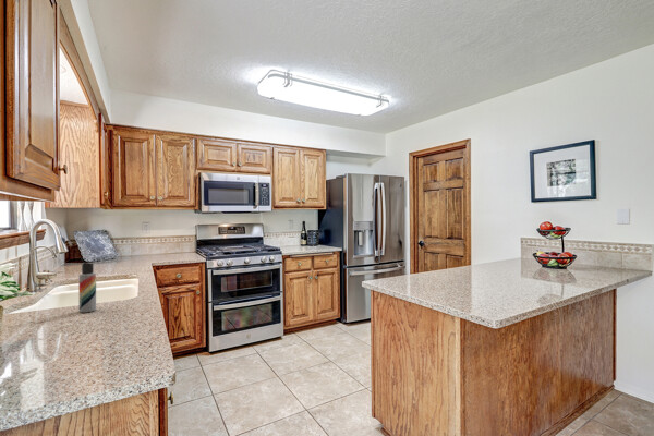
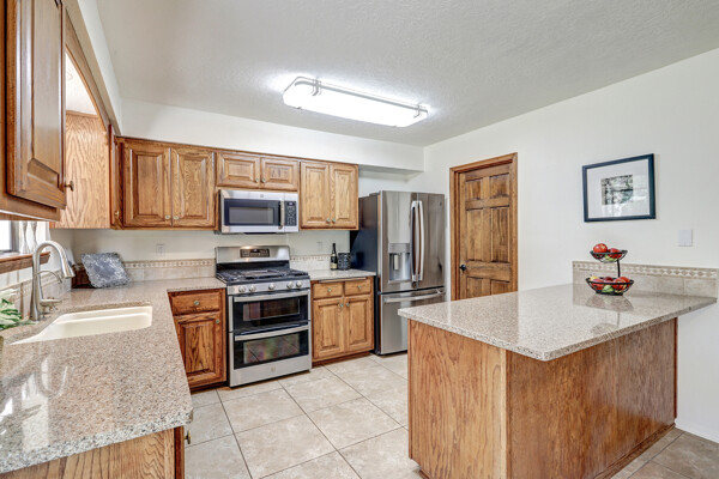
- lotion bottle (87, 286)
